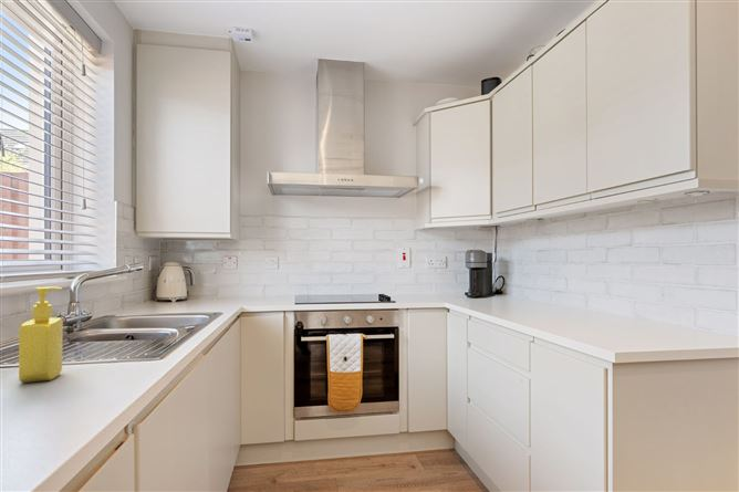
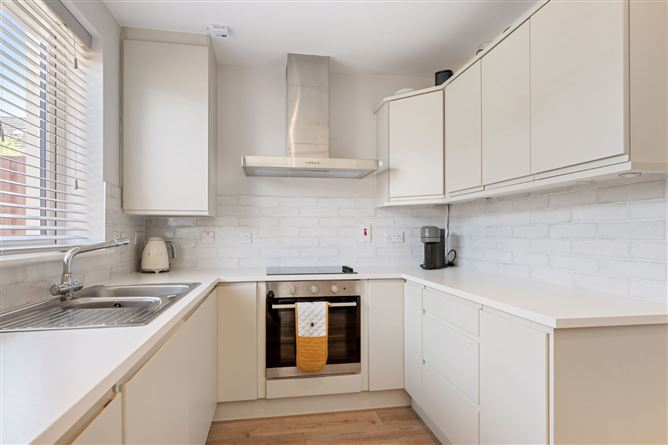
- soap dispenser (42, 332)
